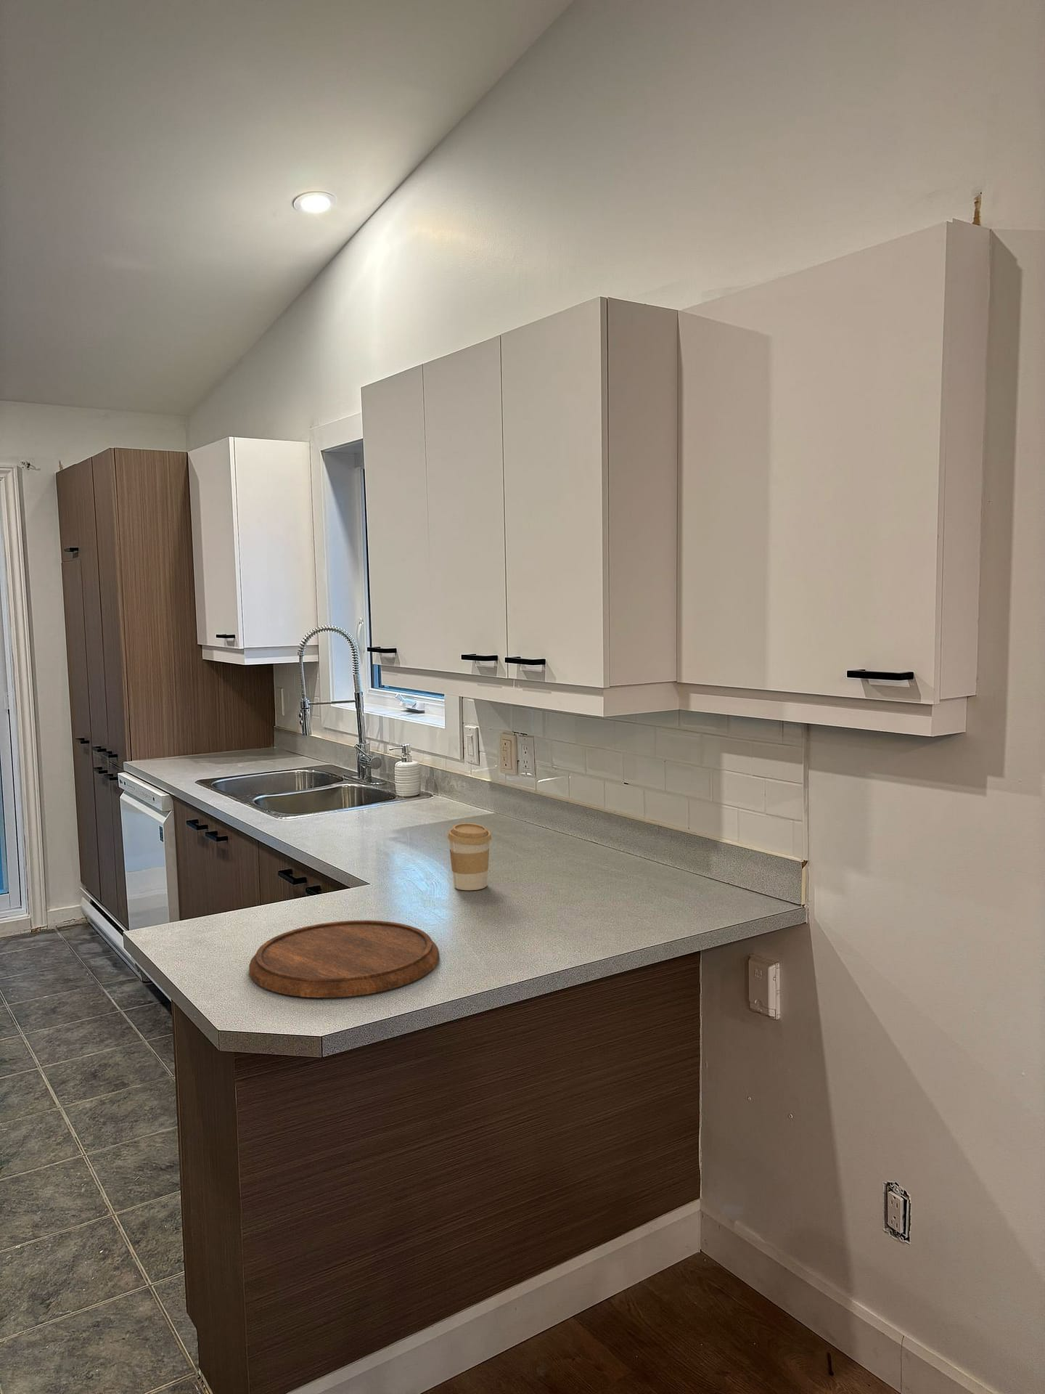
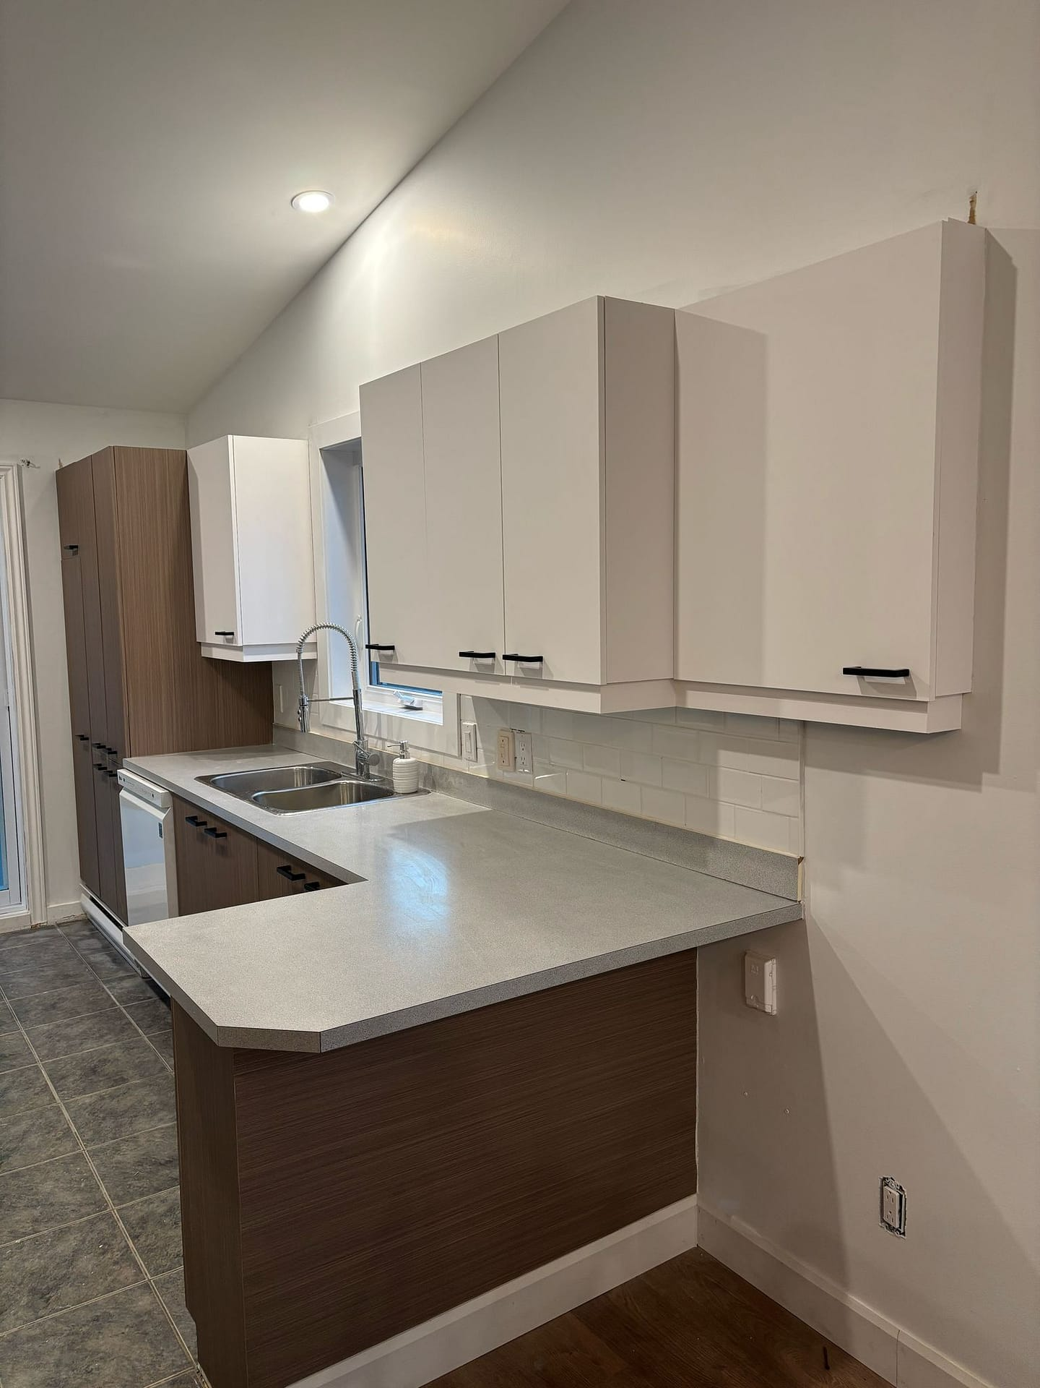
- coffee cup (470, 855)
- cutting board (346, 954)
